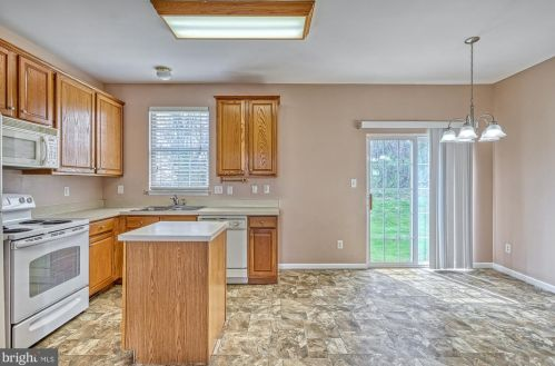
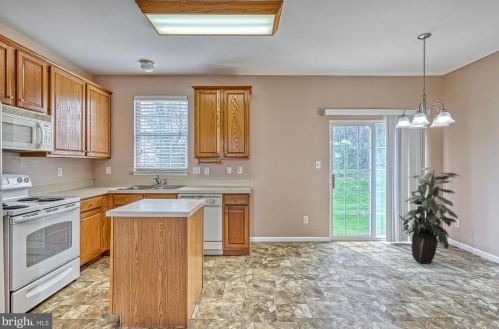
+ indoor plant (428, 215)
